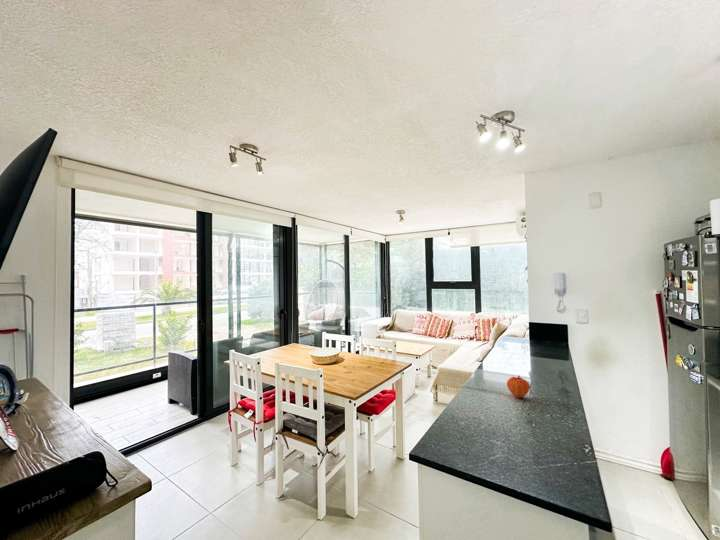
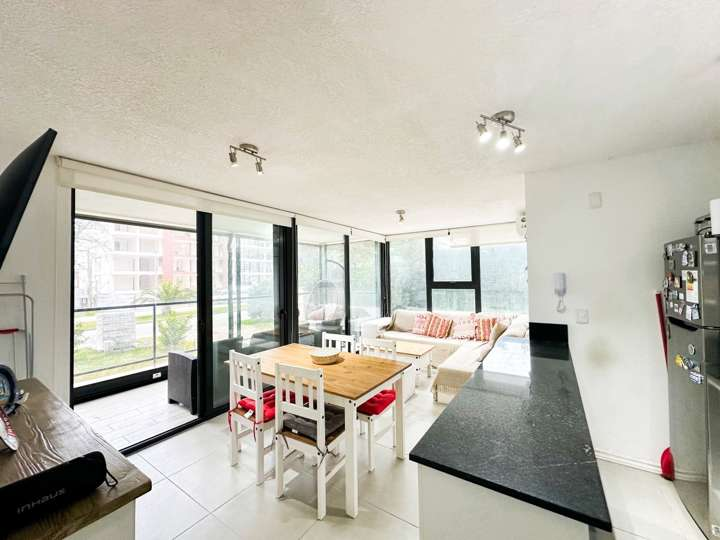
- fruit (518, 386)
